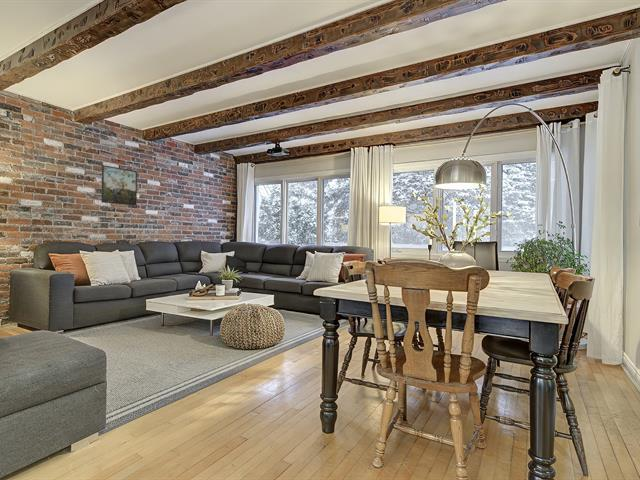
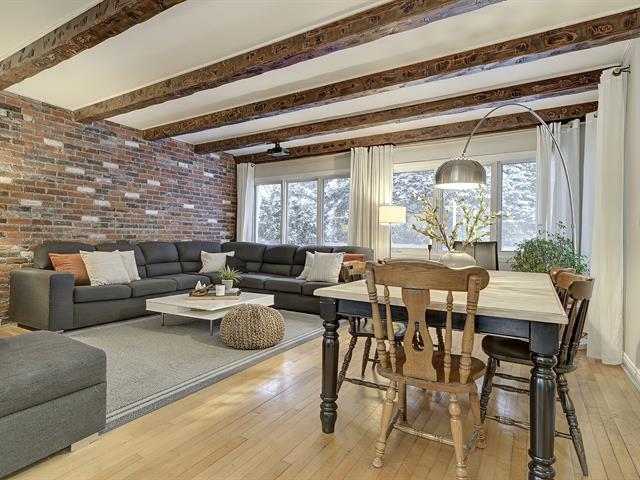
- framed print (119, 186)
